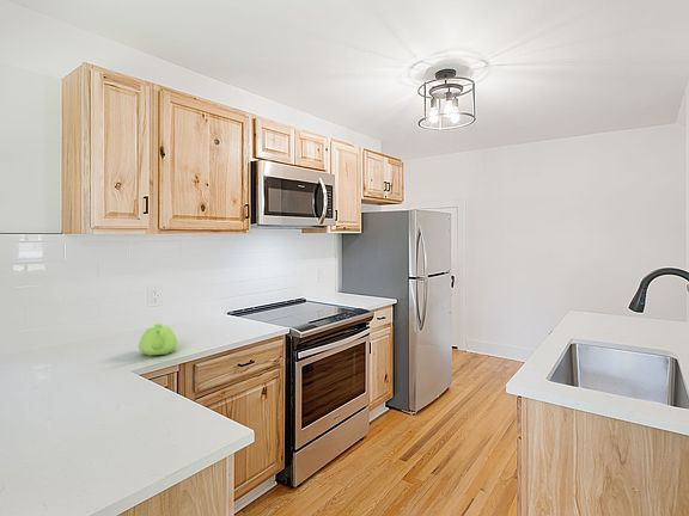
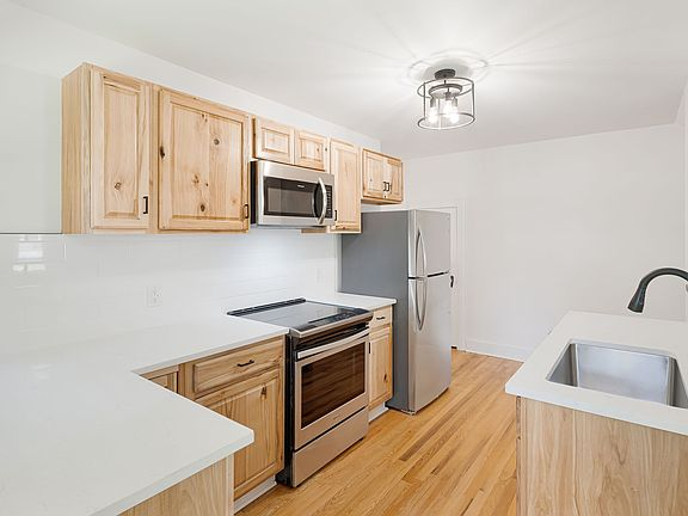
- teapot (158, 338)
